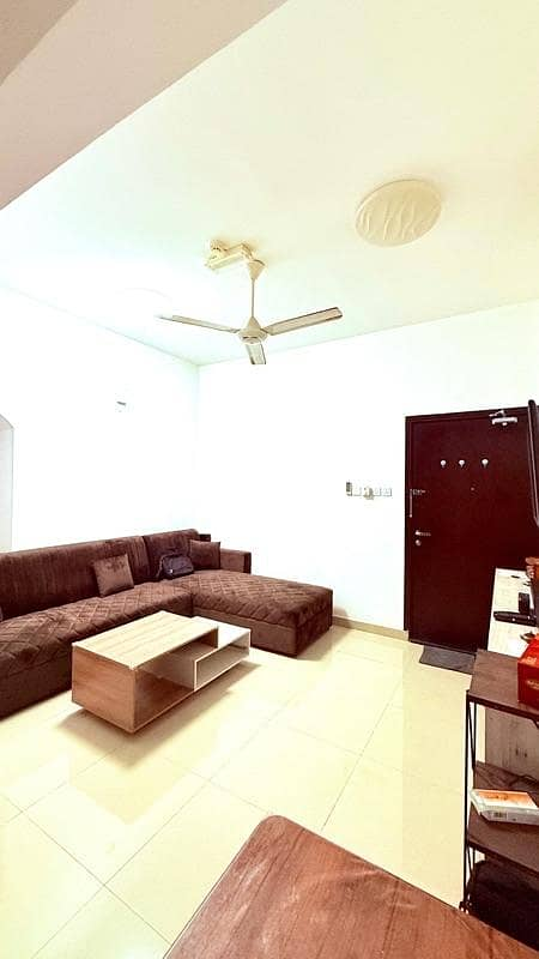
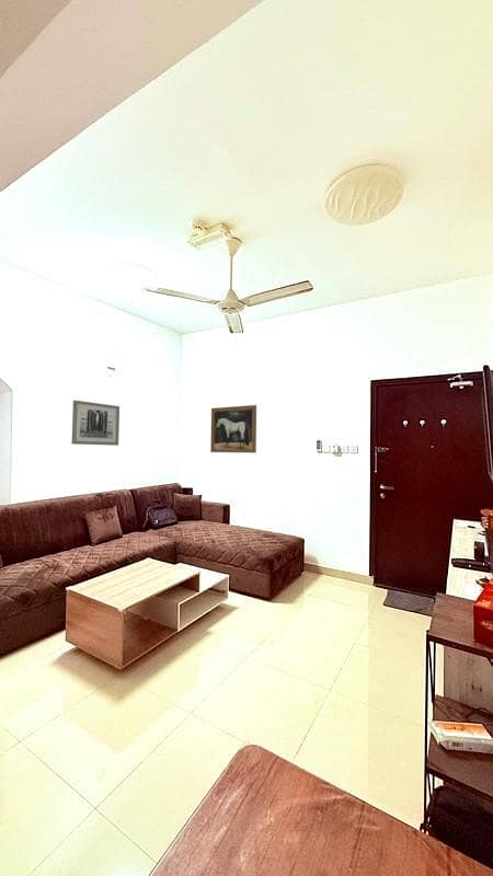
+ wall art (232, 429)
+ wall art (96, 424)
